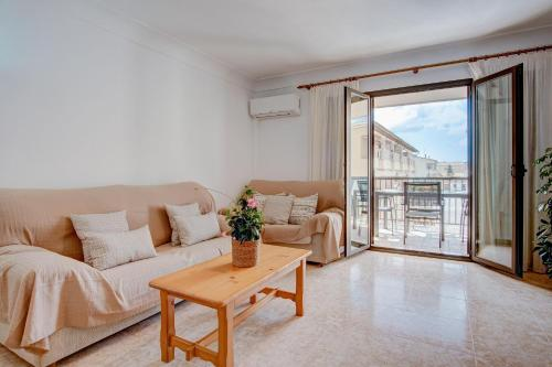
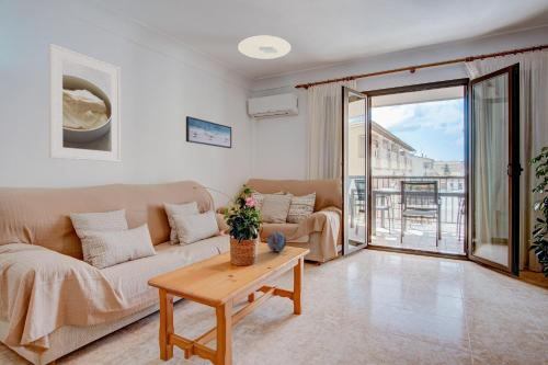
+ decorative orb (276, 241)
+ ceiling light (264, 45)
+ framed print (88, 107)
+ wall art (210, 134)
